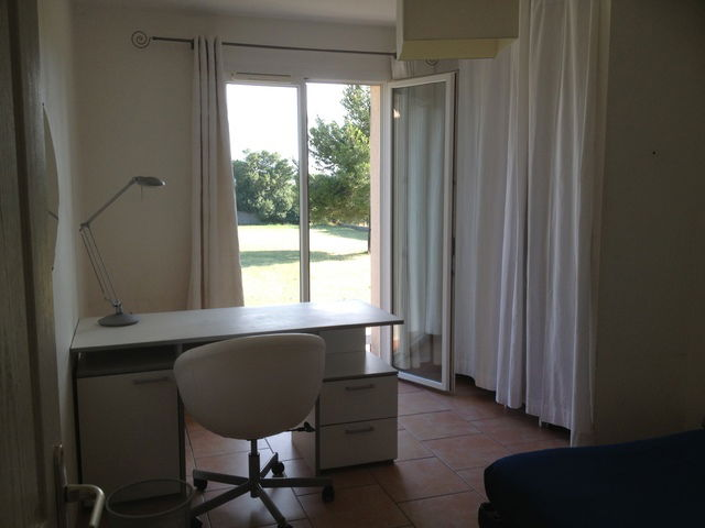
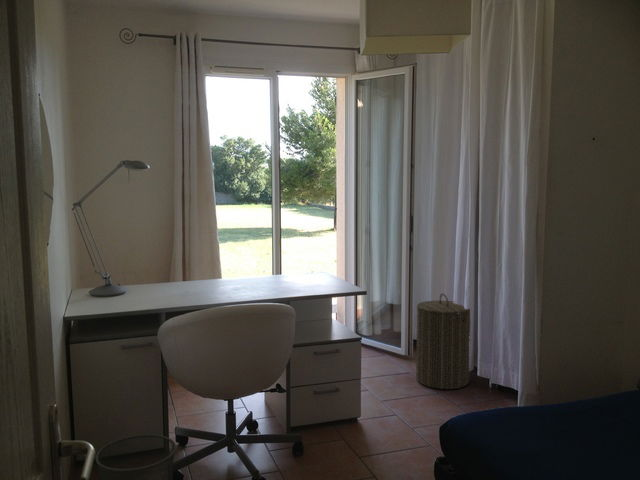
+ laundry hamper (443, 337)
